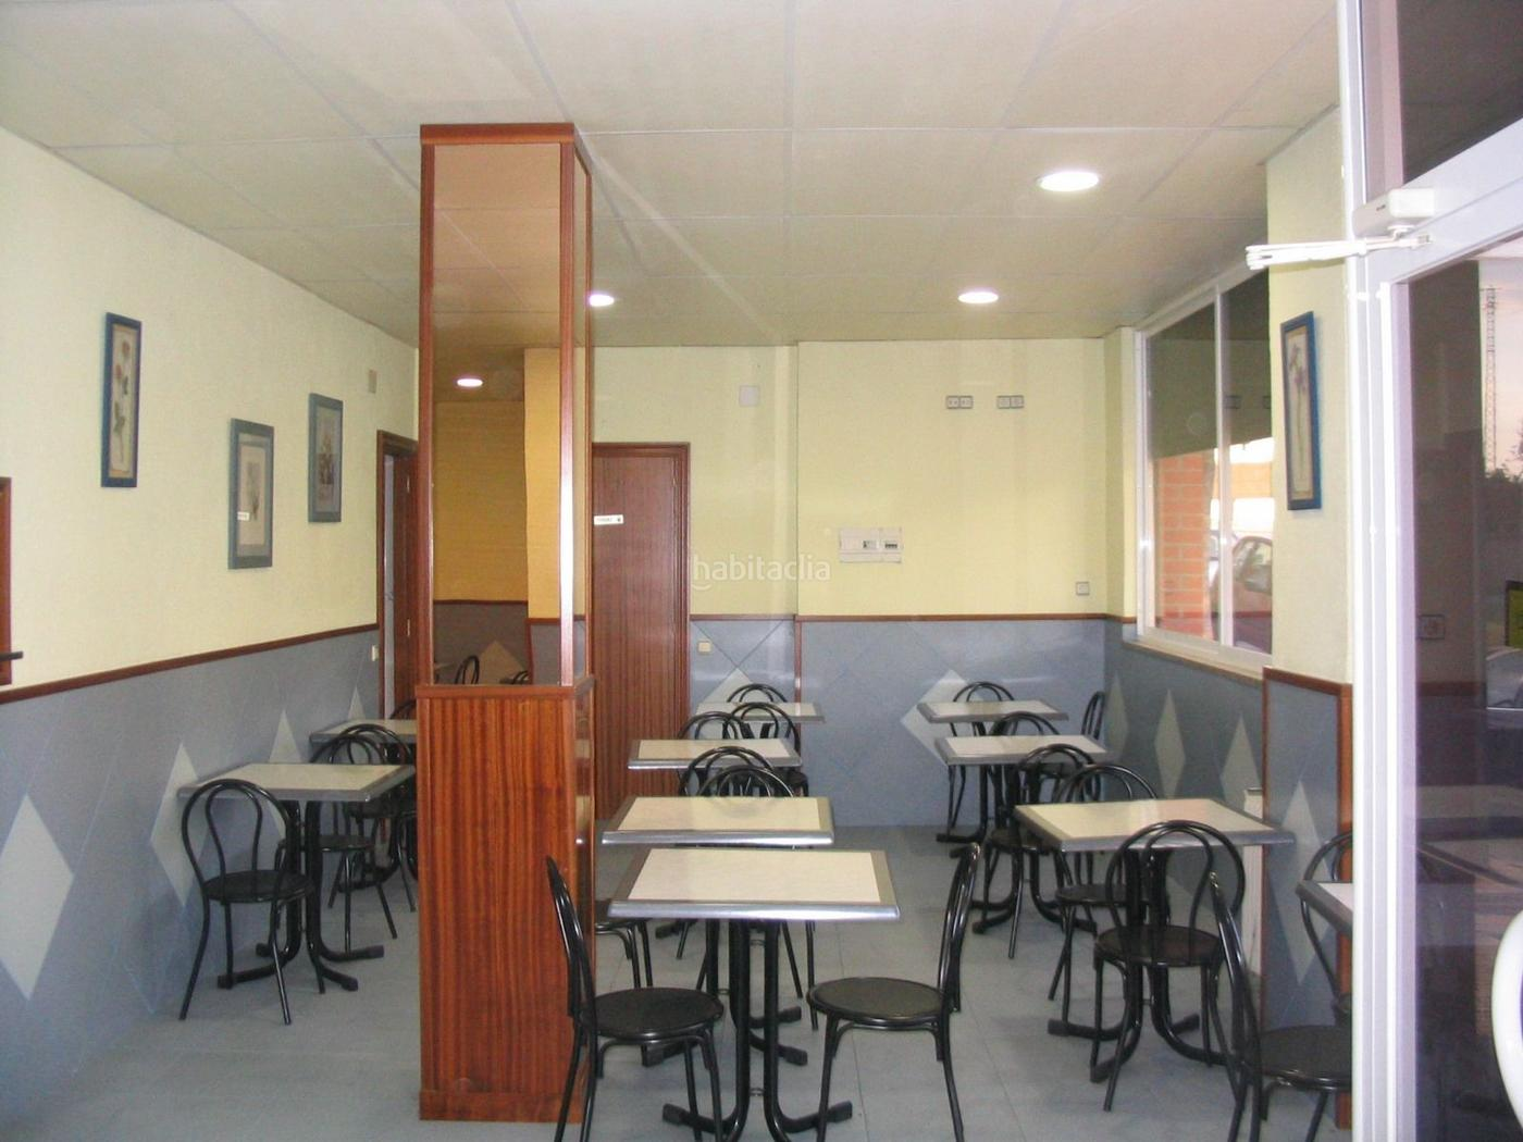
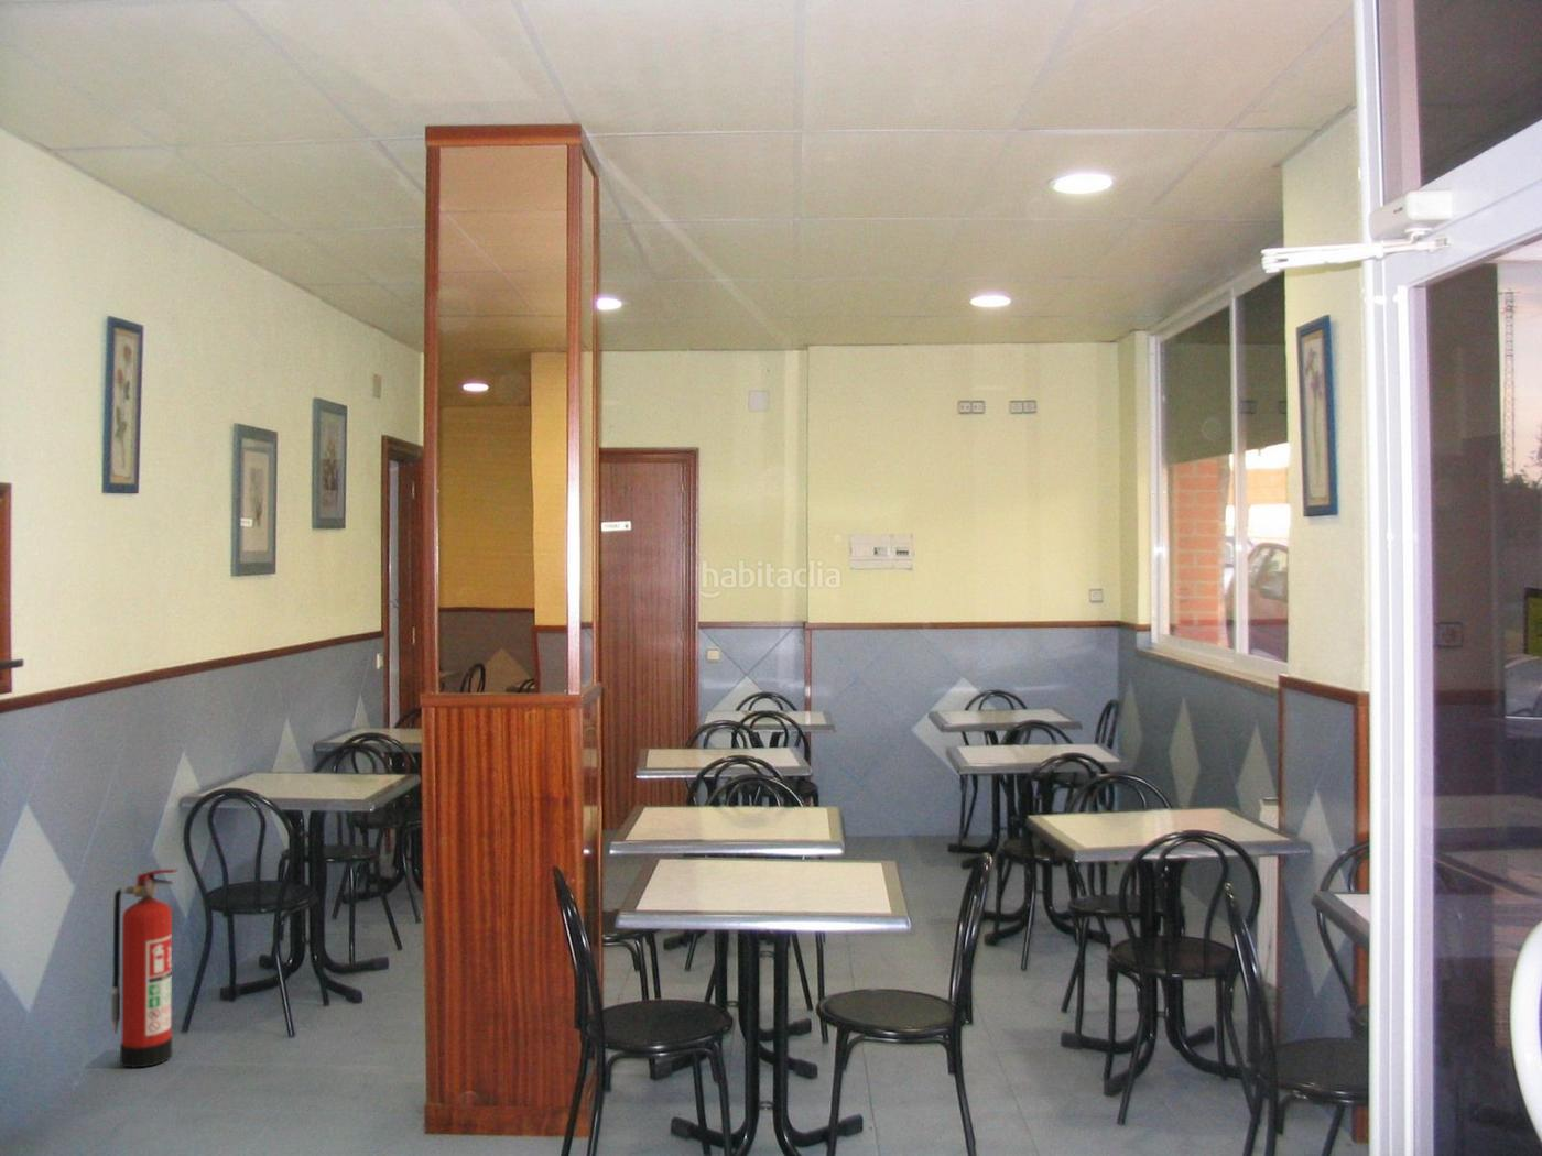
+ fire extinguisher (146, 963)
